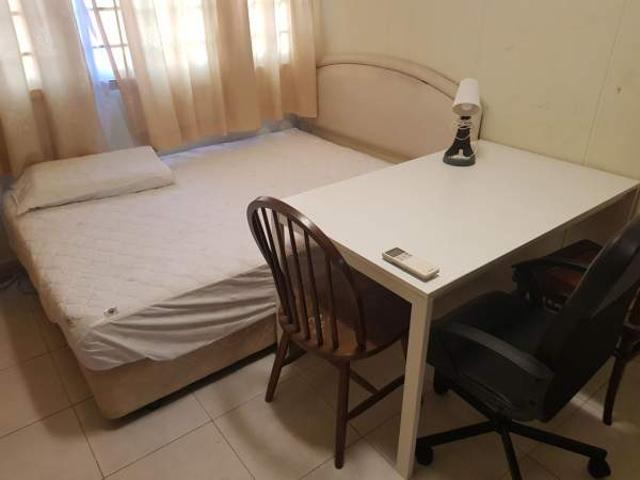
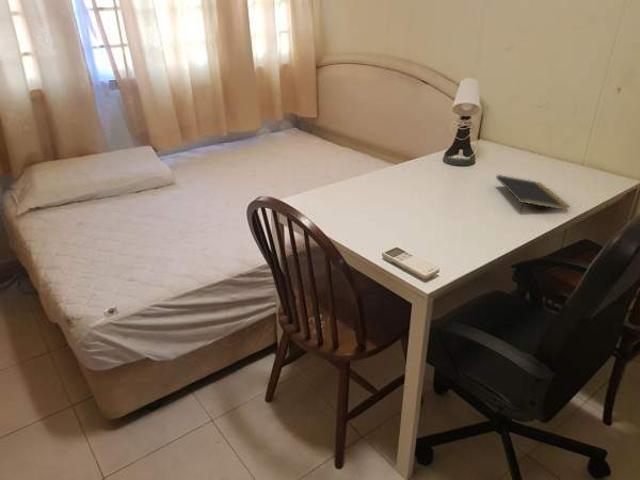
+ notepad (530, 191)
